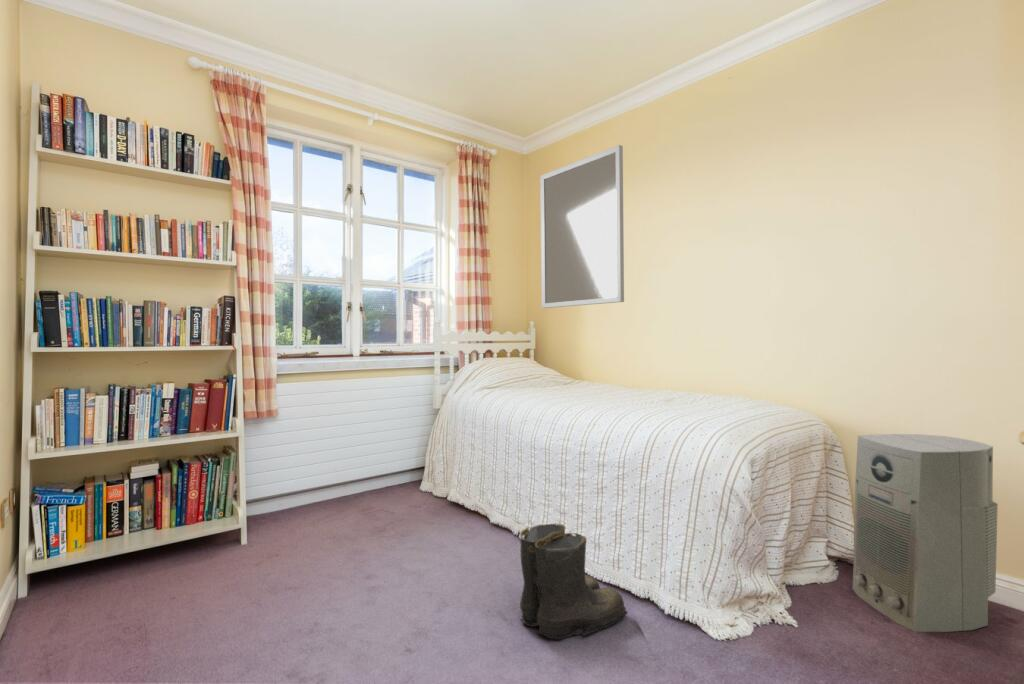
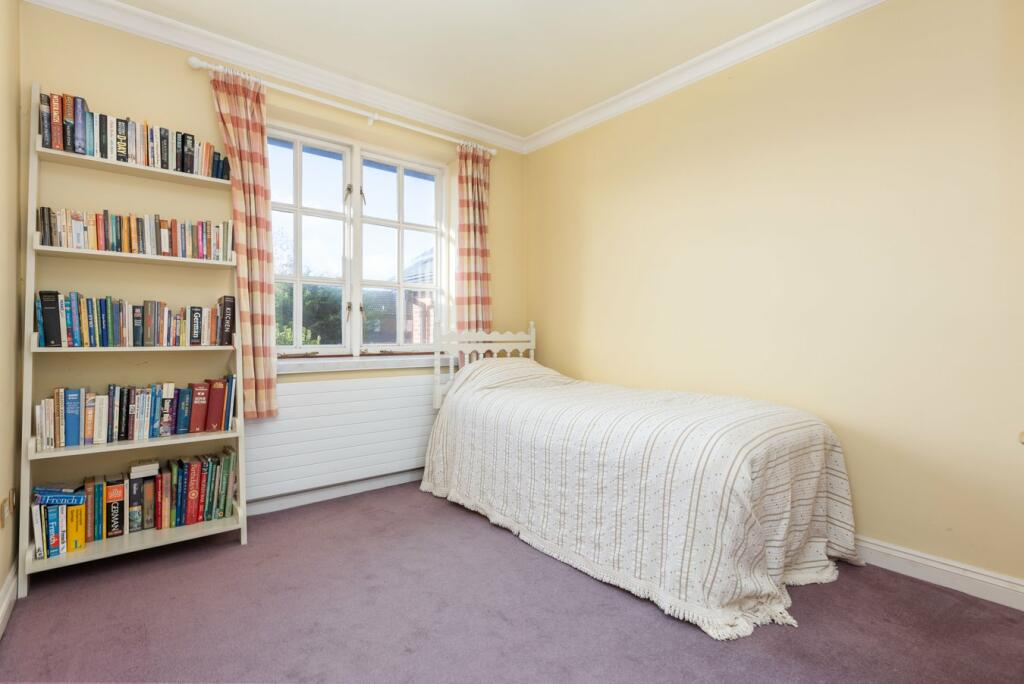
- air purifier (923, 524)
- boots (572, 572)
- home mirror (579, 233)
